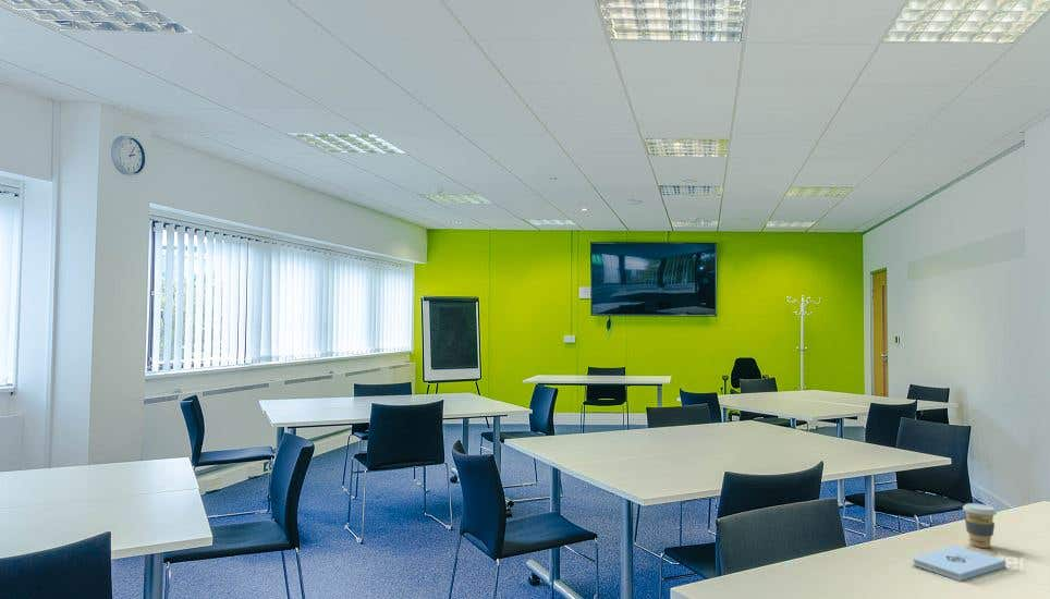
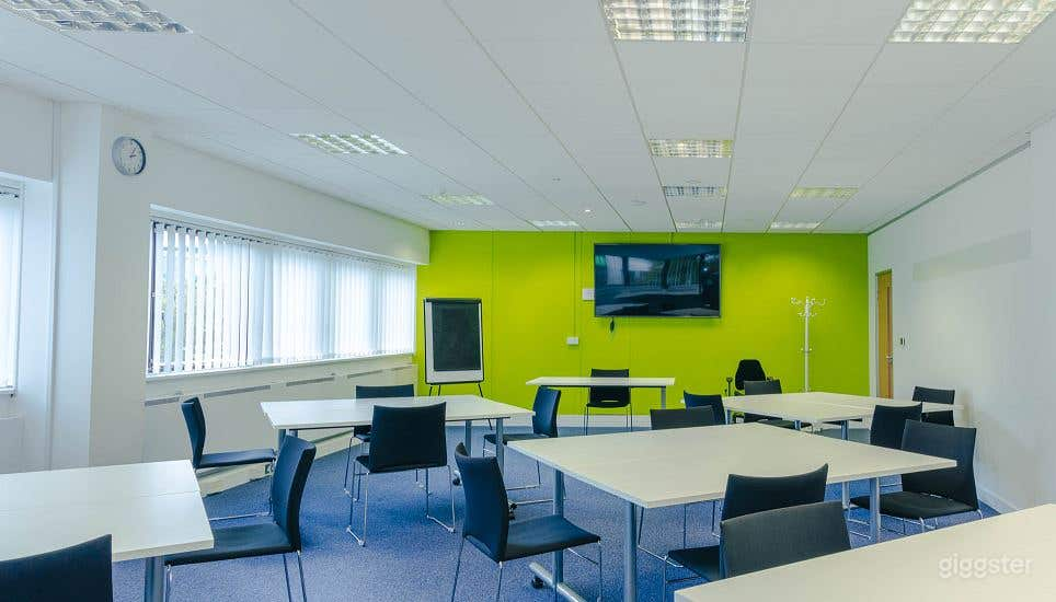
- notepad (957, 562)
- coffee cup (979, 525)
